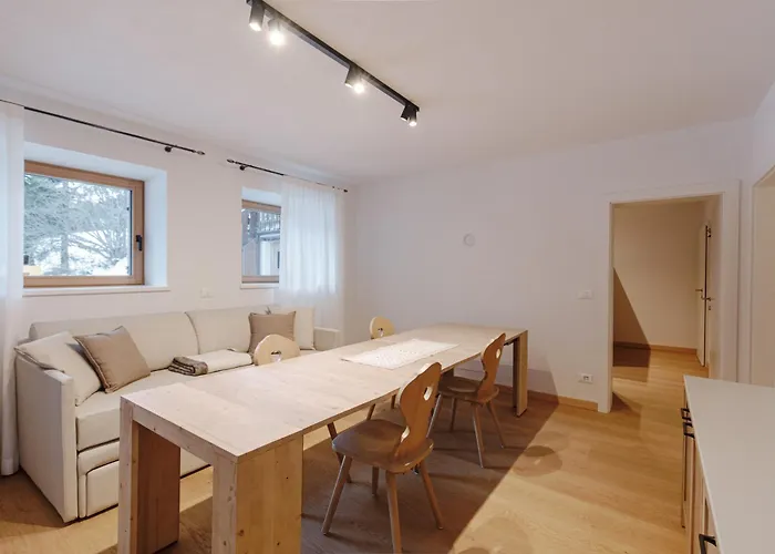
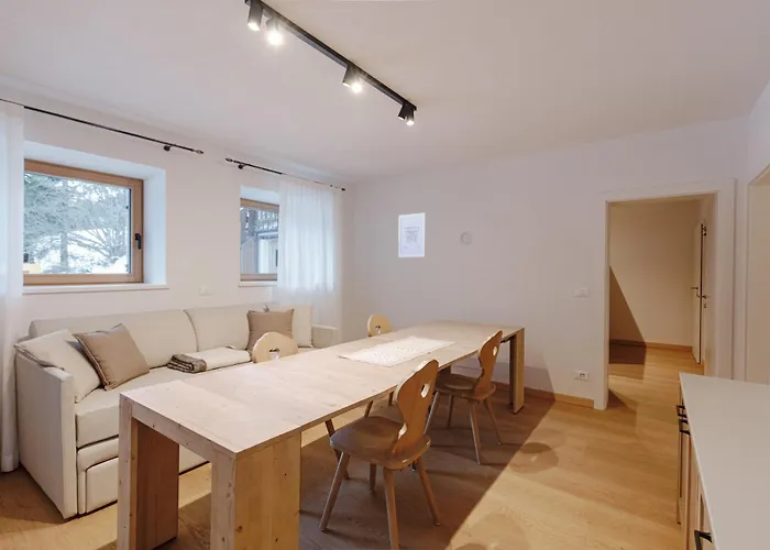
+ wall art (411, 235)
